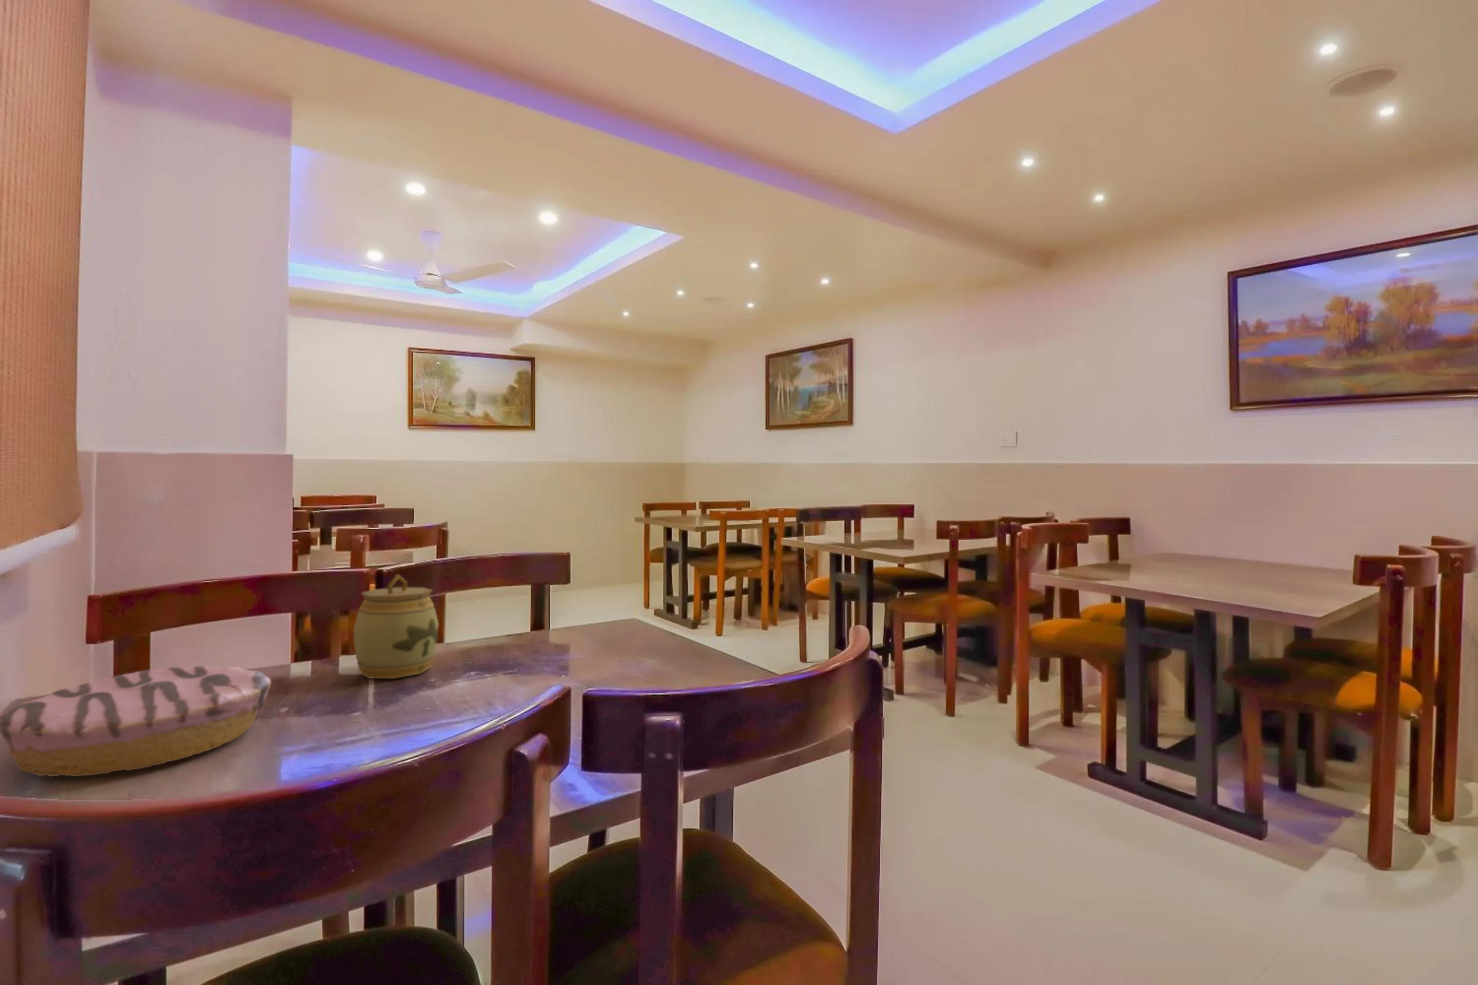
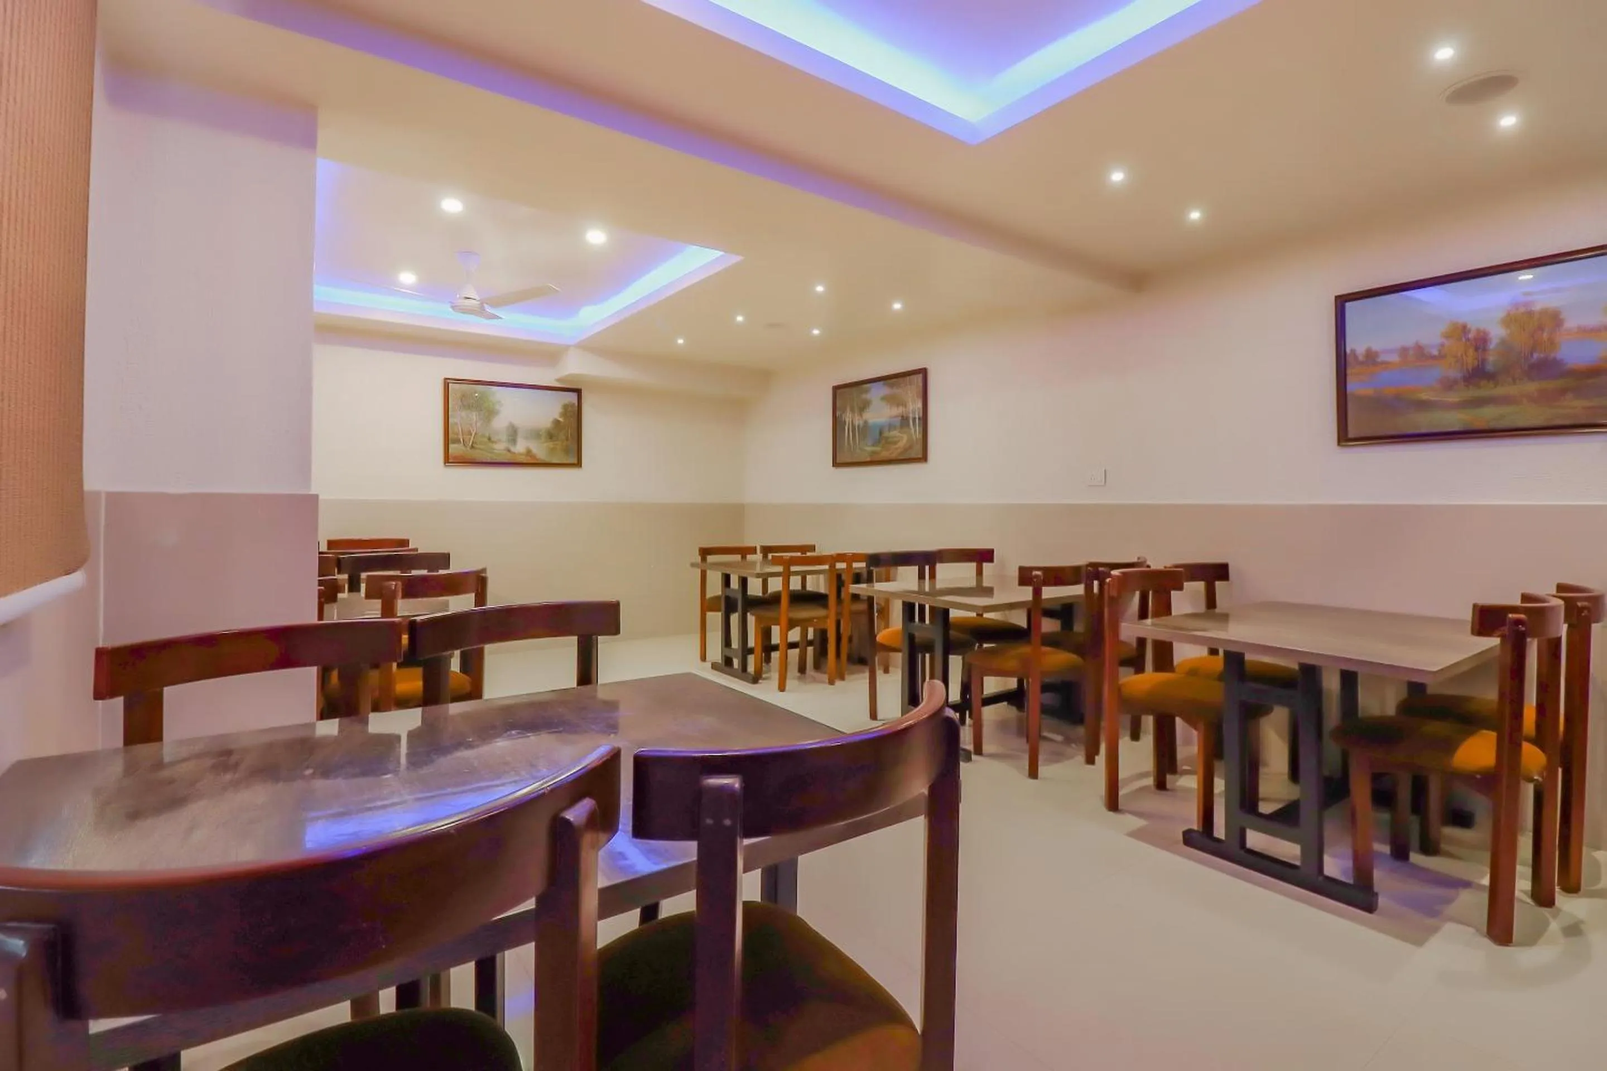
- jar (397, 622)
- plate (148, 715)
